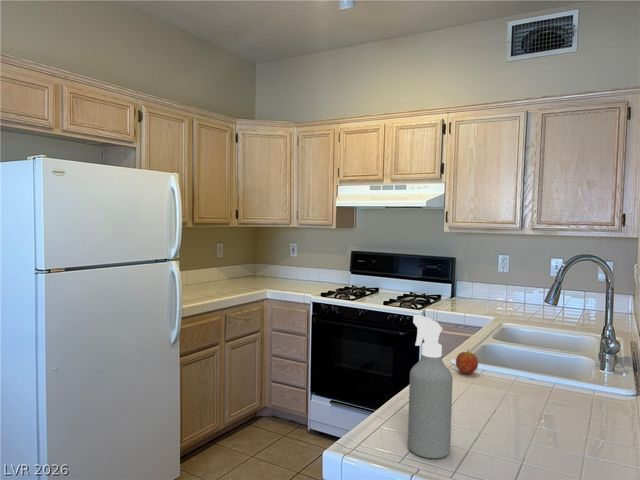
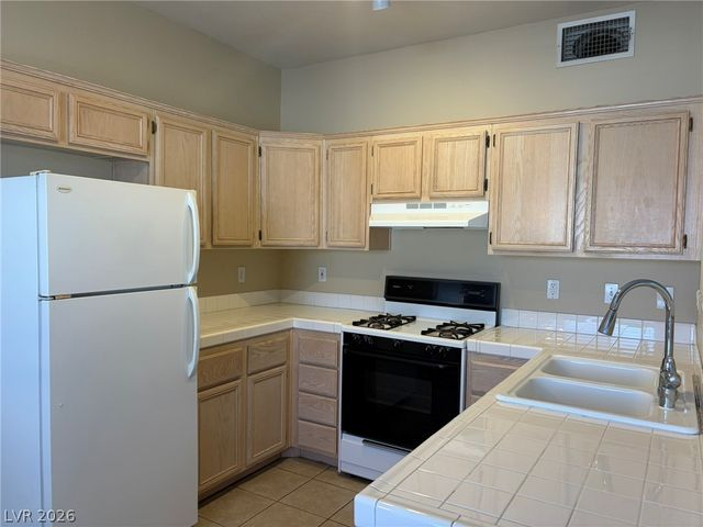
- fruit (466, 361)
- spray bottle (427, 383)
